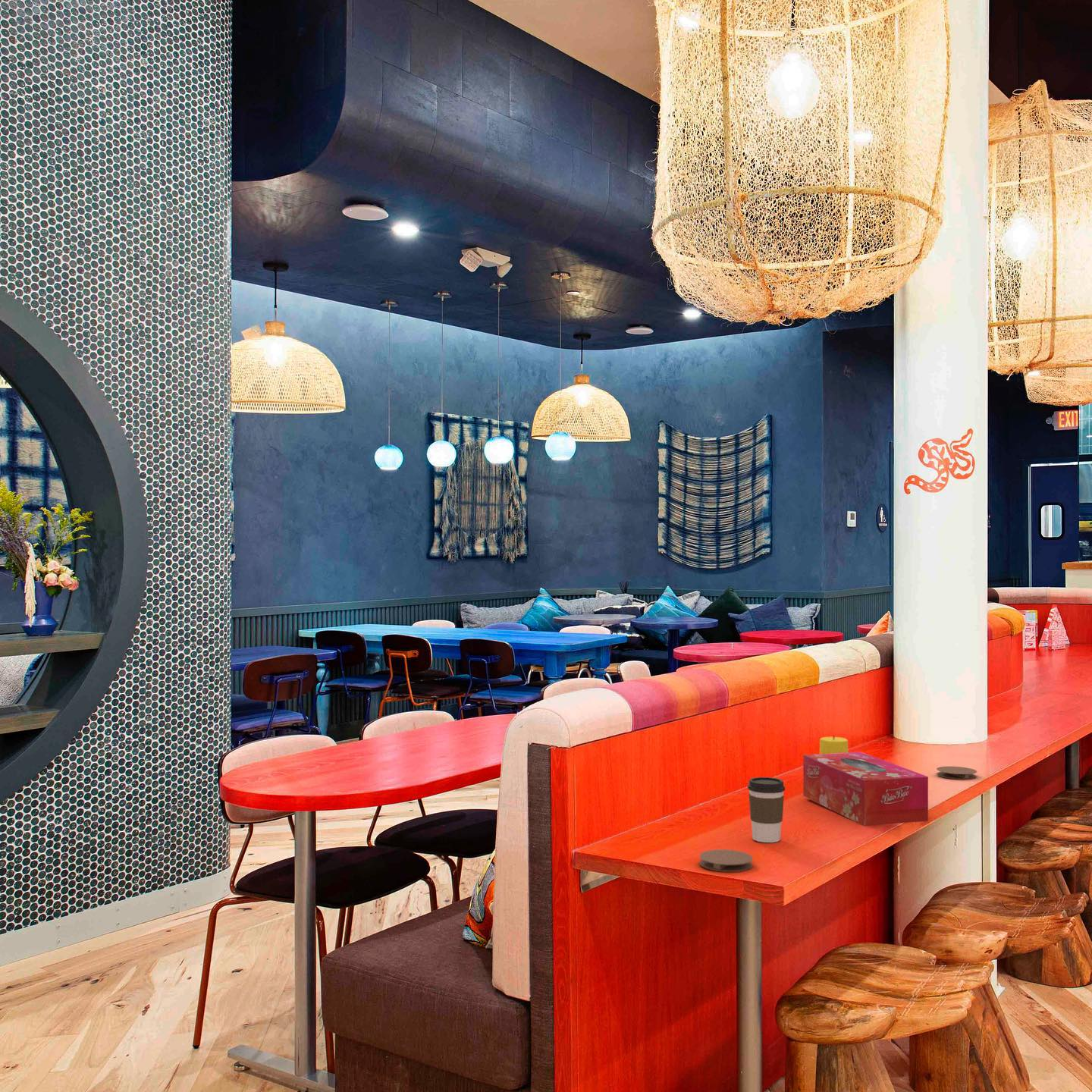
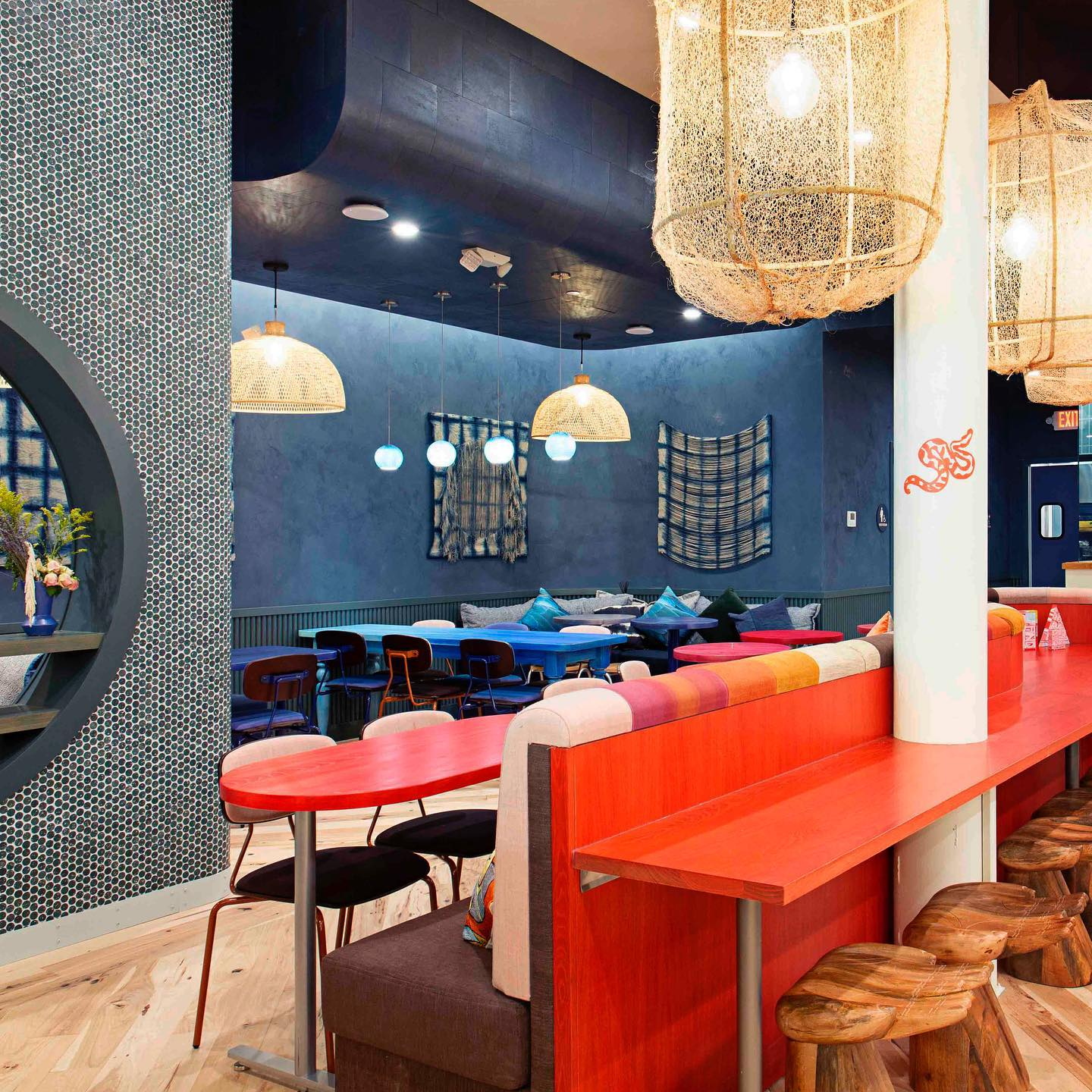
- candle (836, 752)
- coffee cup (766, 809)
- coaster (726, 860)
- tissue box (862, 786)
- coaster (956, 772)
